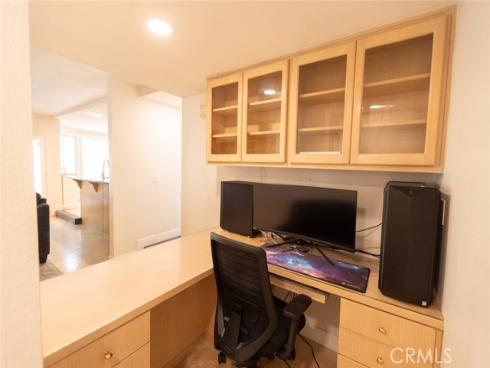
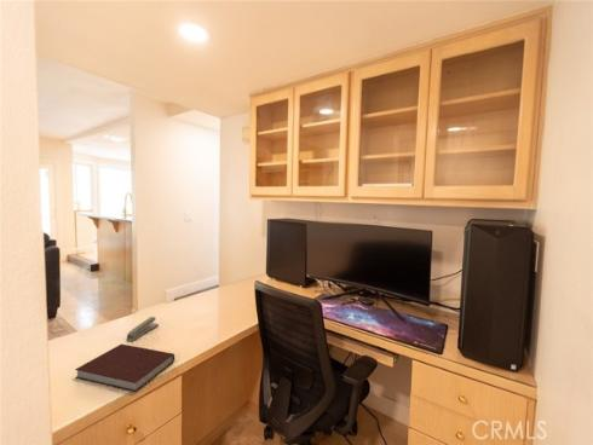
+ notebook (127, 364)
+ stapler (143, 326)
